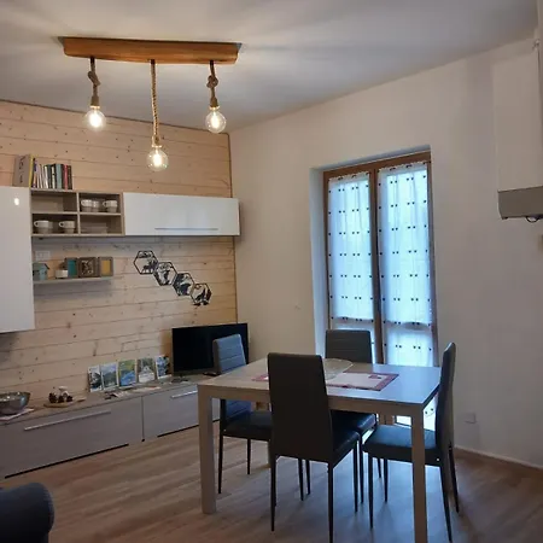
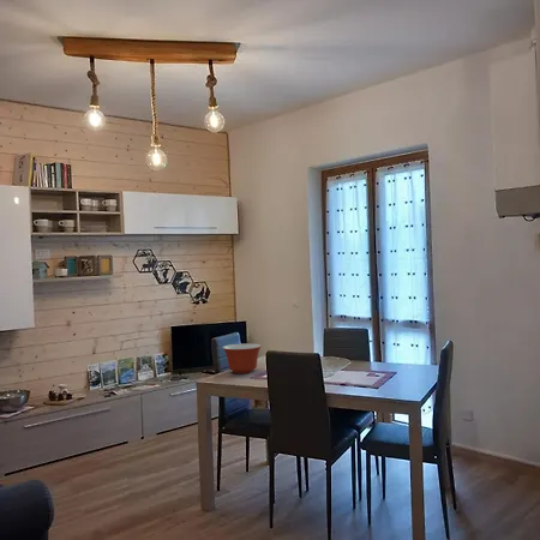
+ mixing bowl (242, 359)
